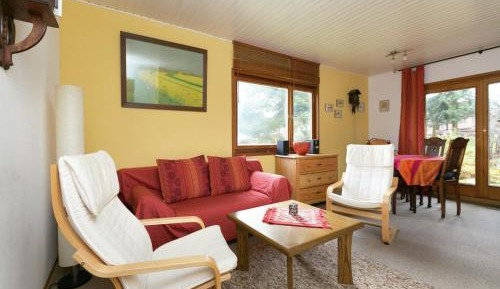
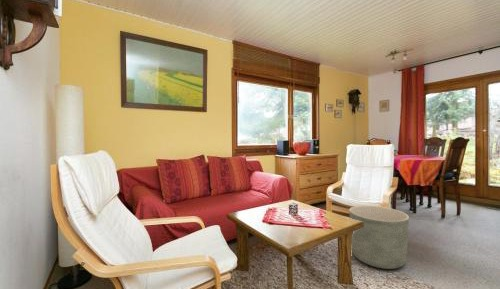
+ planter (377, 235)
